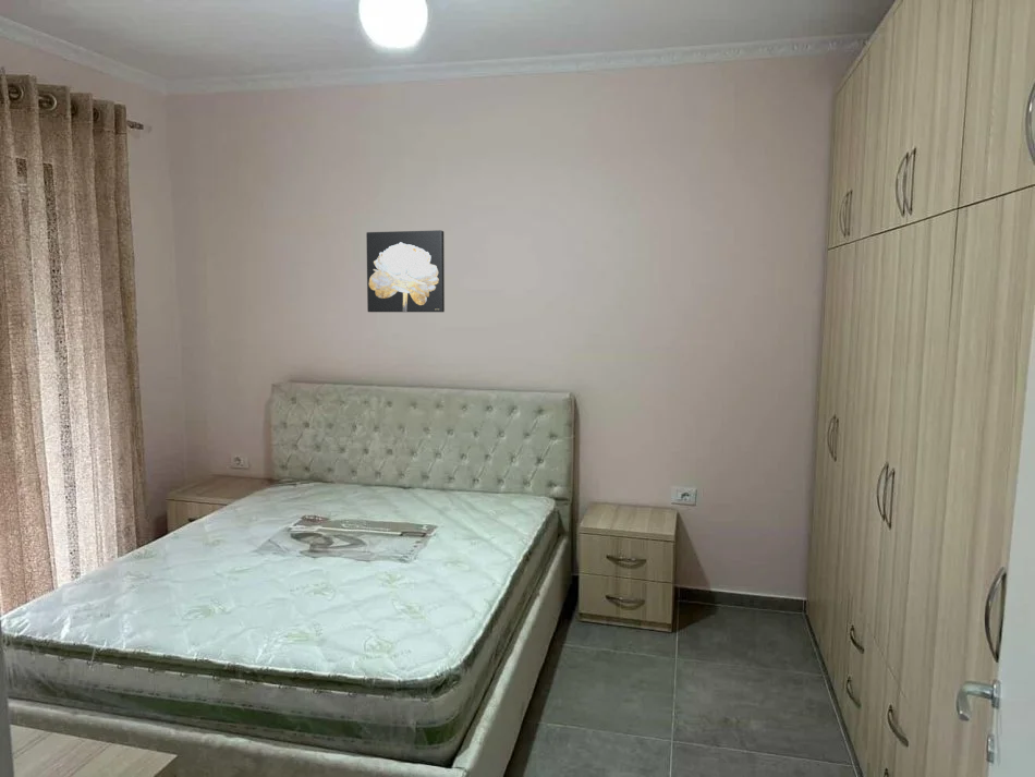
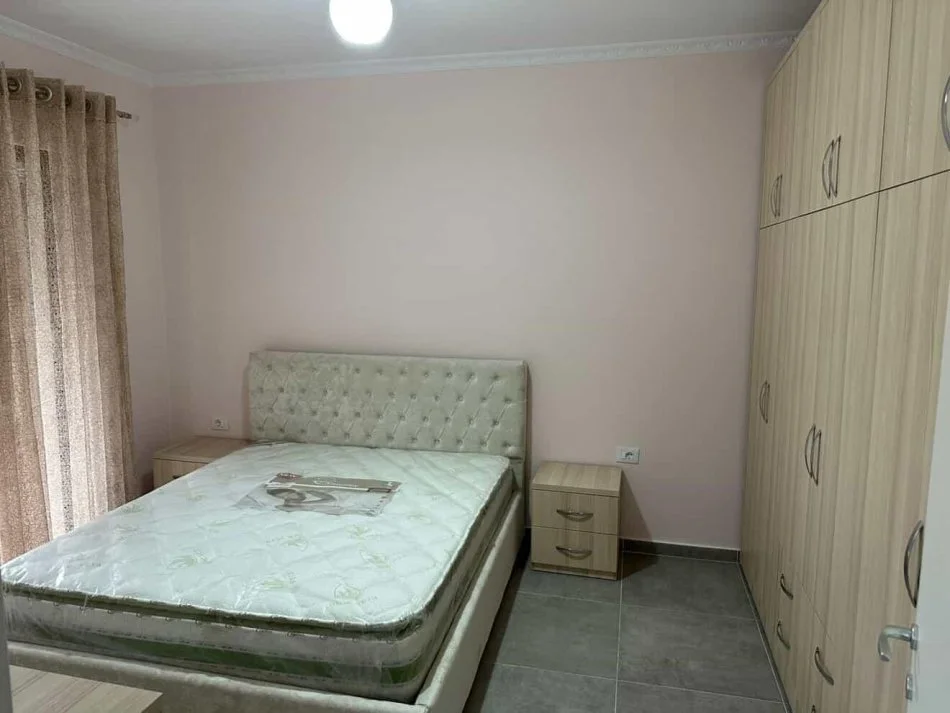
- wall art (405, 271)
